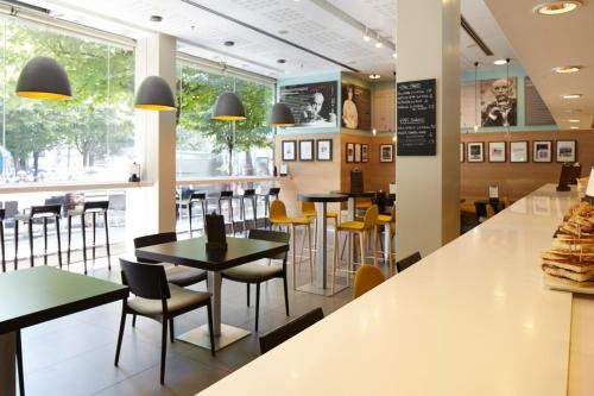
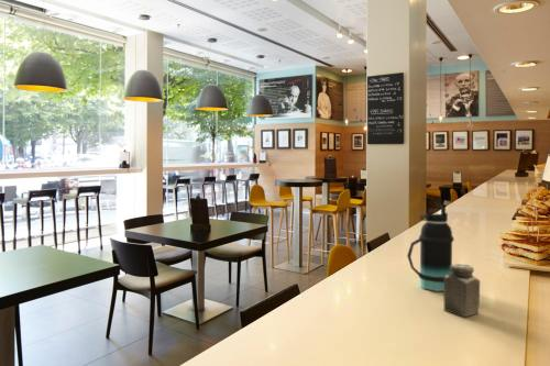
+ bottle (429, 246)
+ salt shaker (461, 288)
